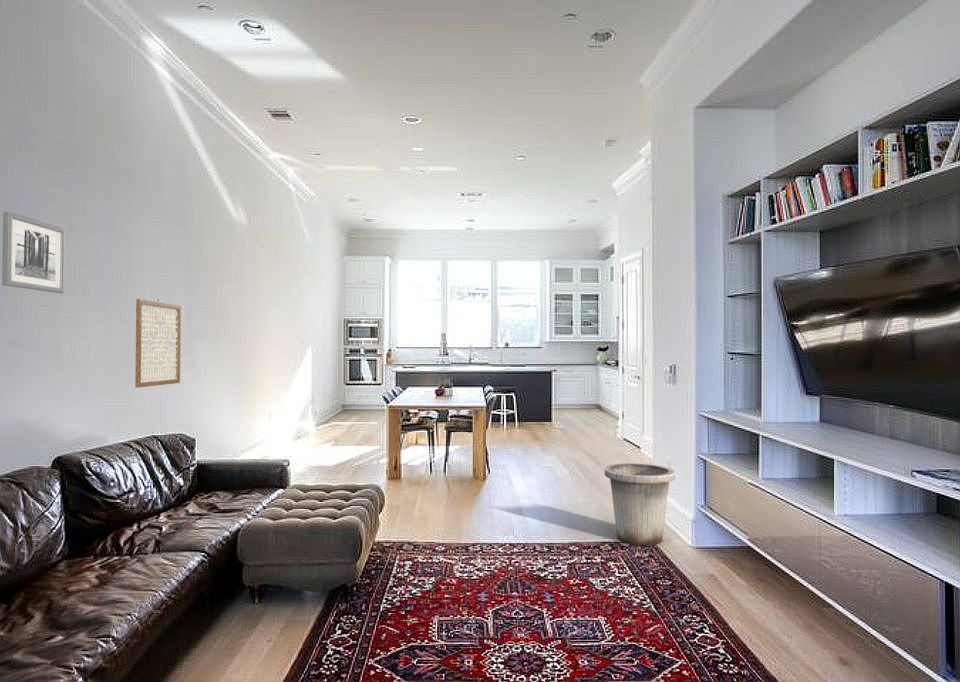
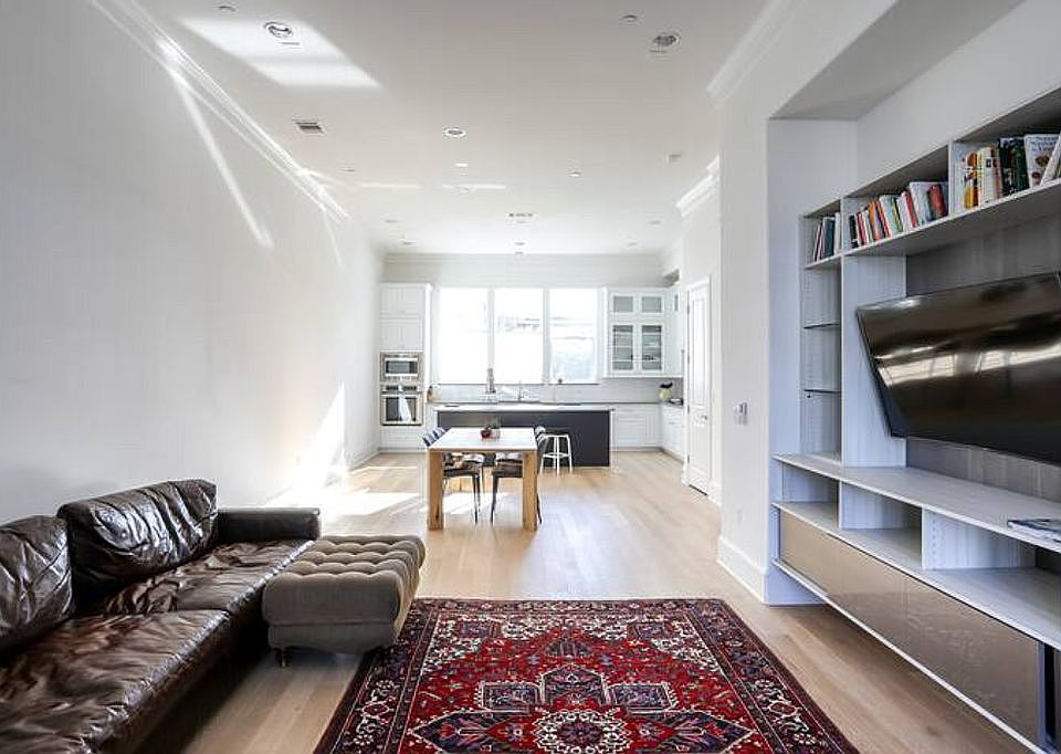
- wall art (159, 341)
- wall art (35, 255)
- trash can (639, 503)
